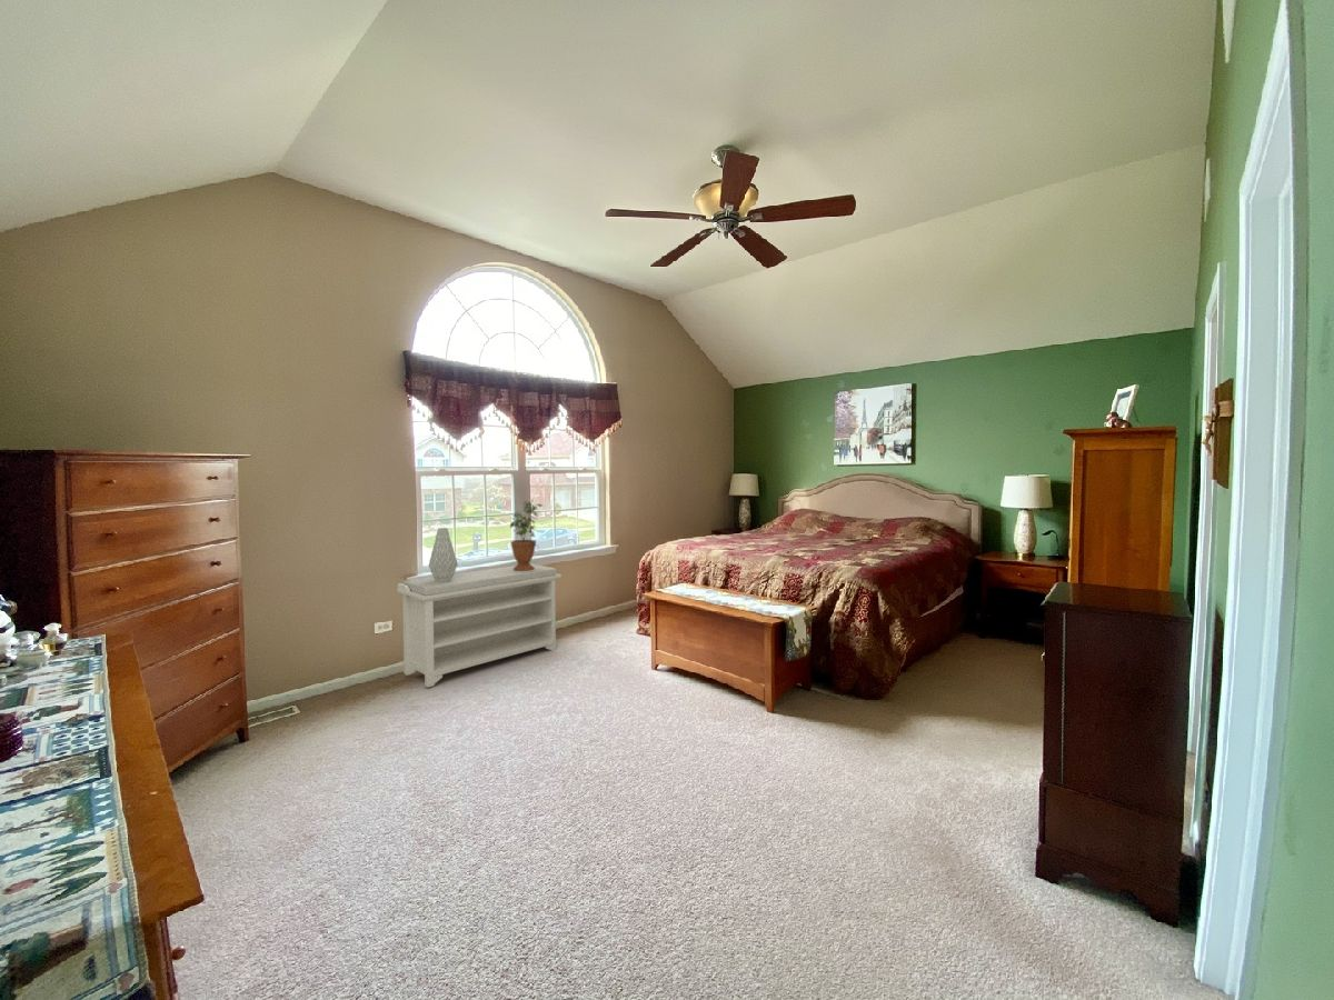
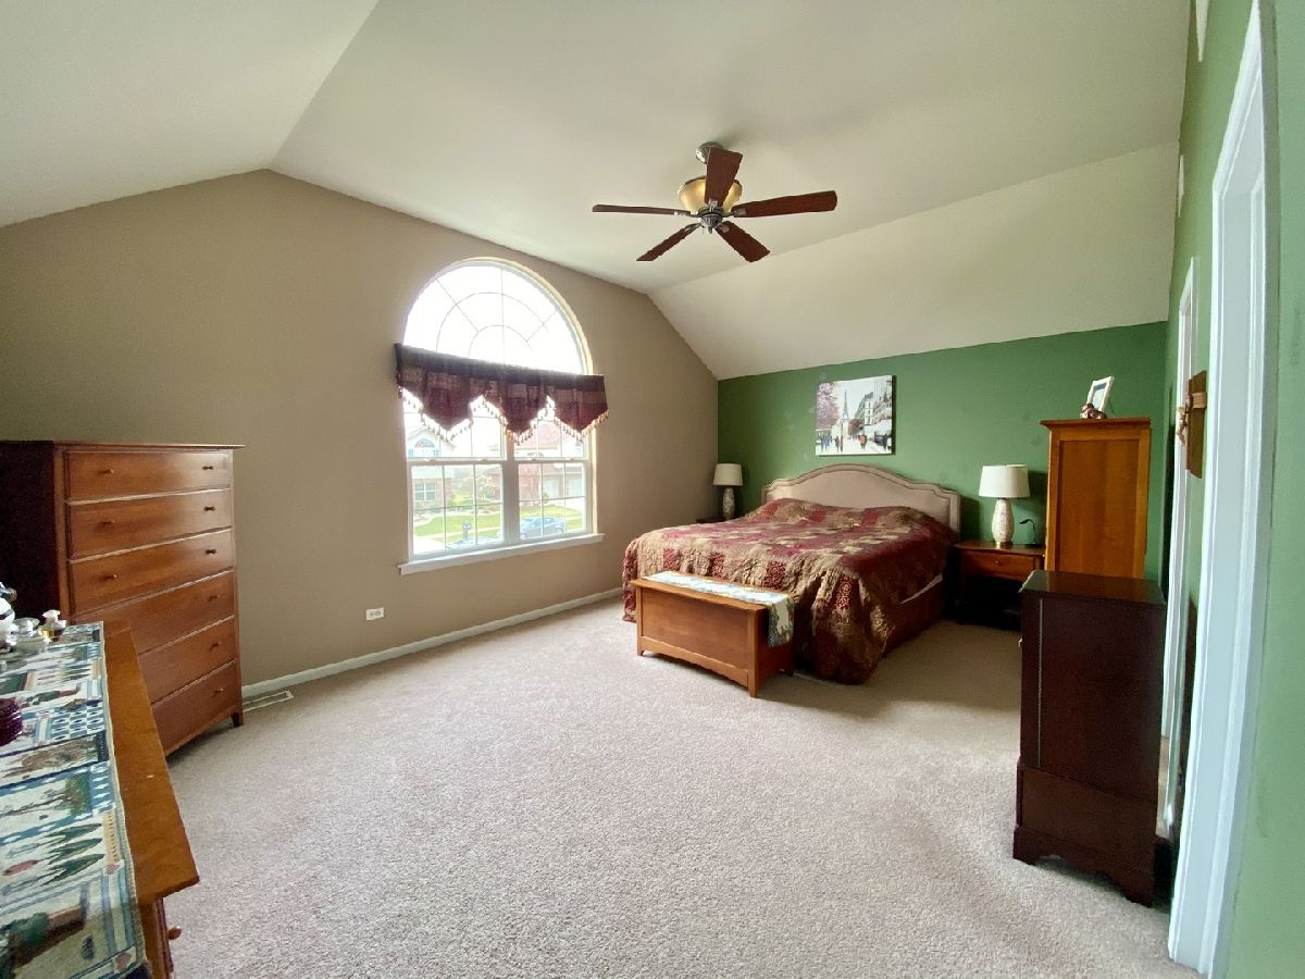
- potted plant (525, 532)
- bench (485, 618)
- vase (442, 553)
